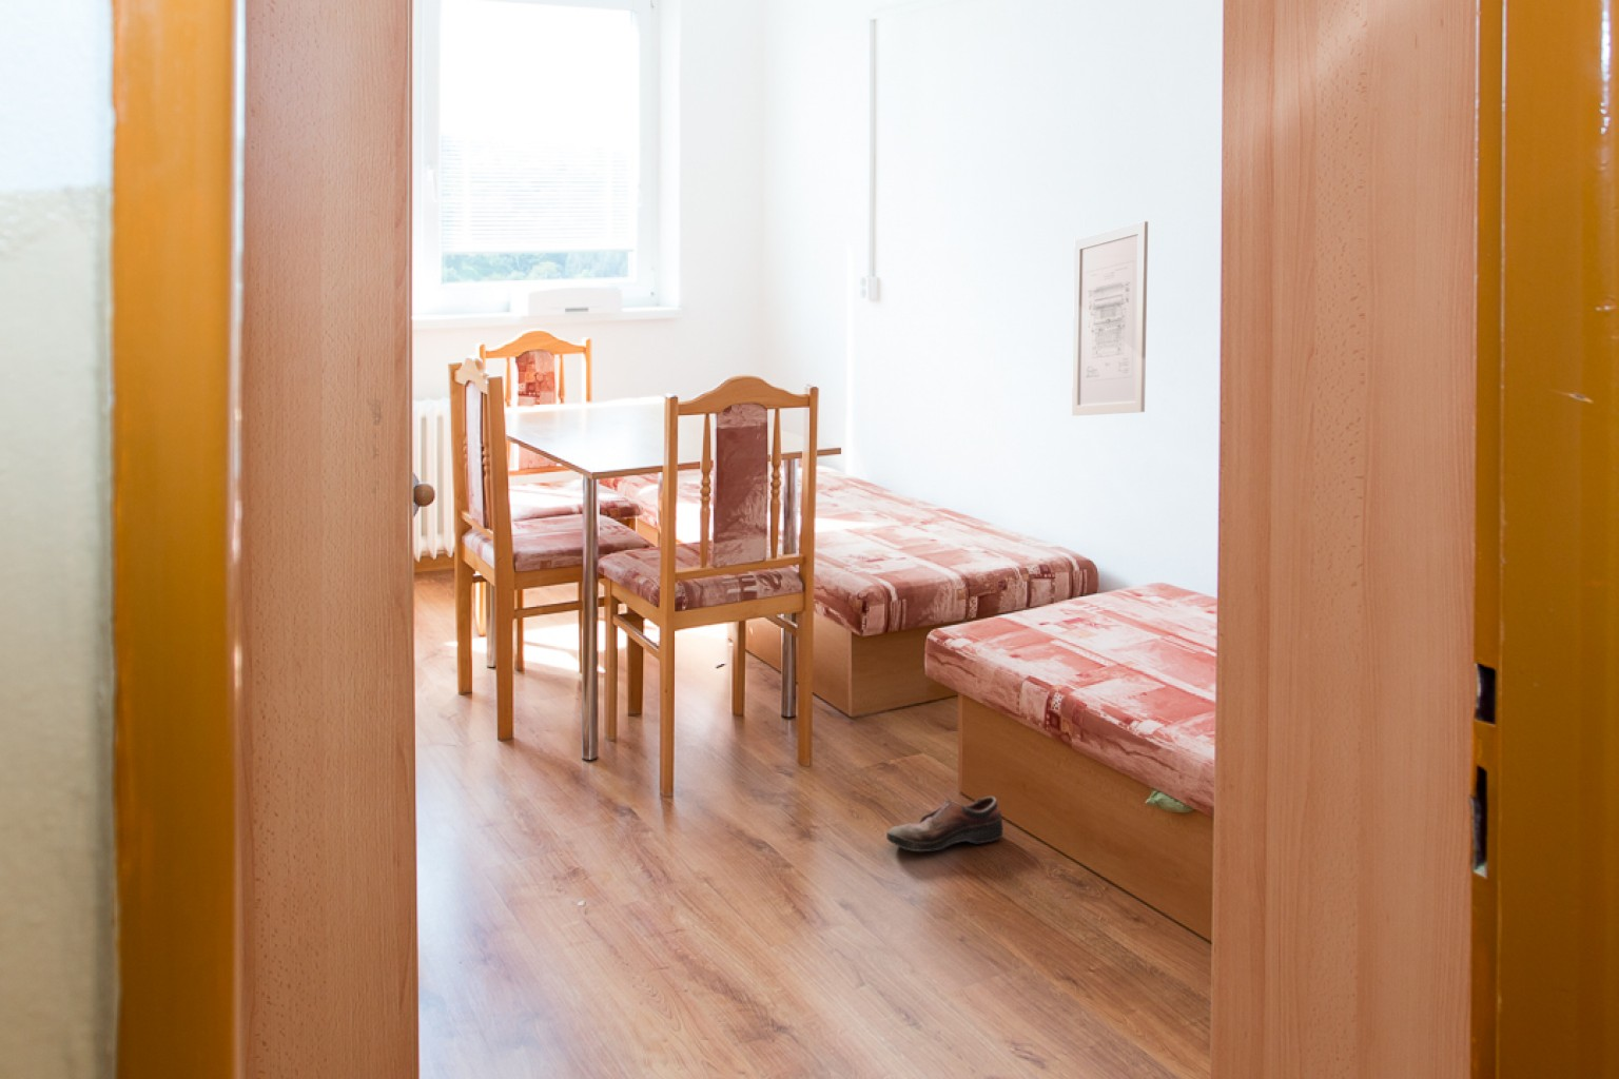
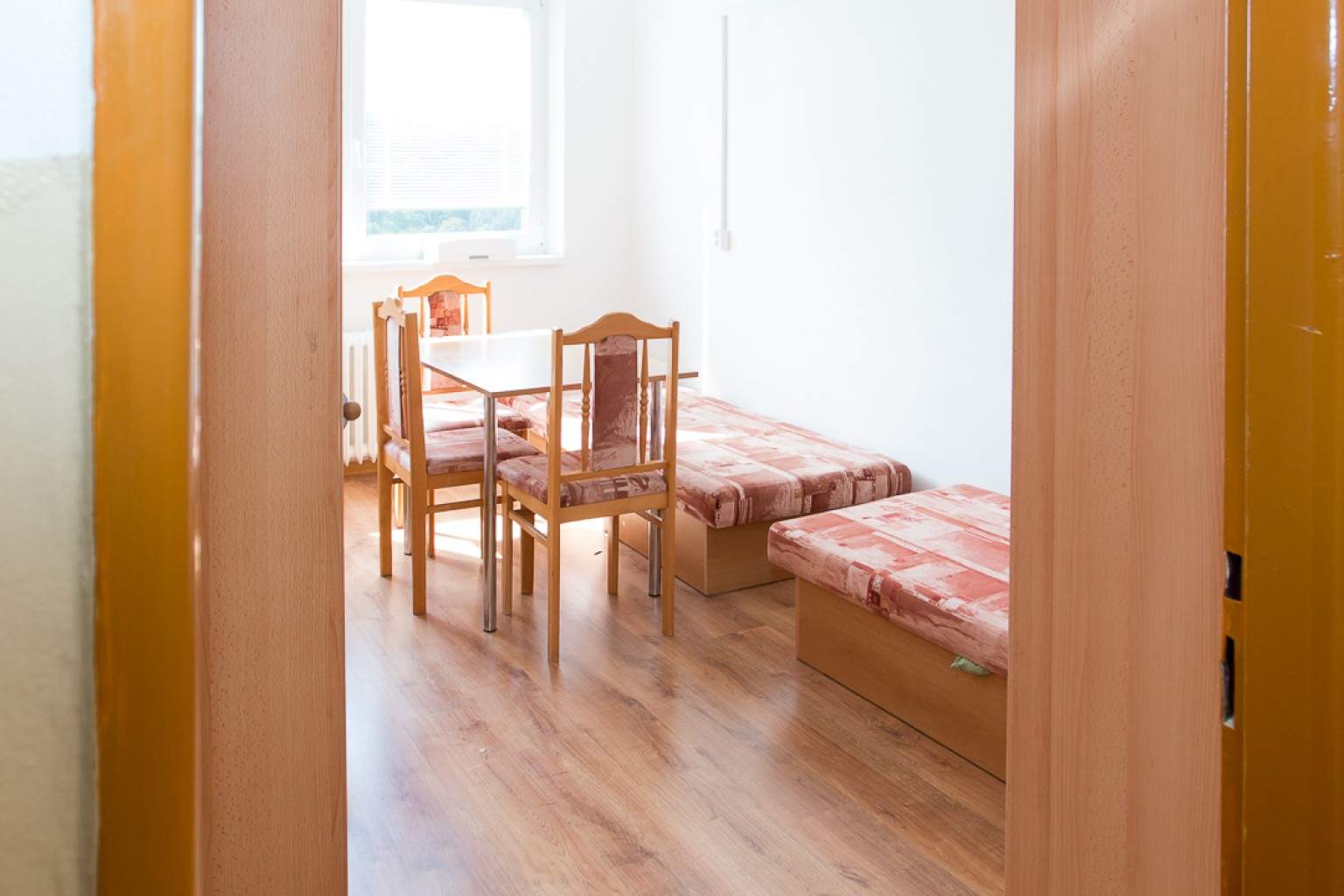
- shoe (941, 821)
- wall art (1108, 323)
